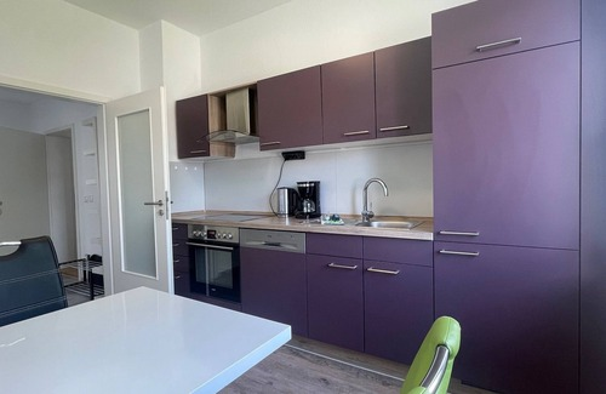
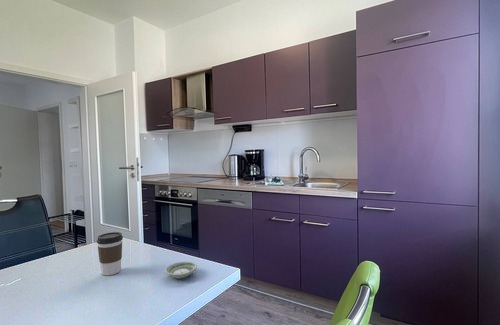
+ saucer (181, 271)
+ coffee cup (110, 253)
